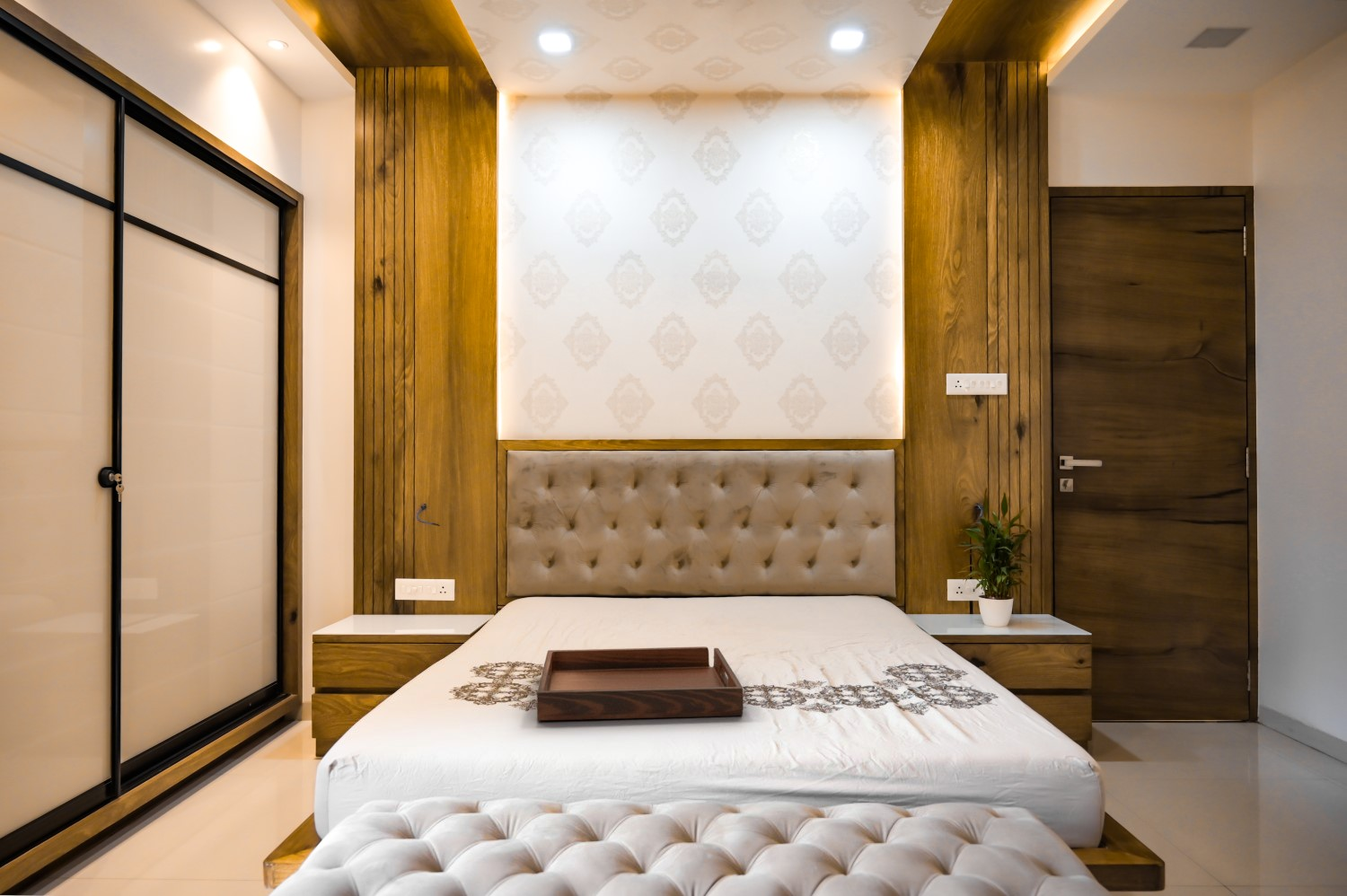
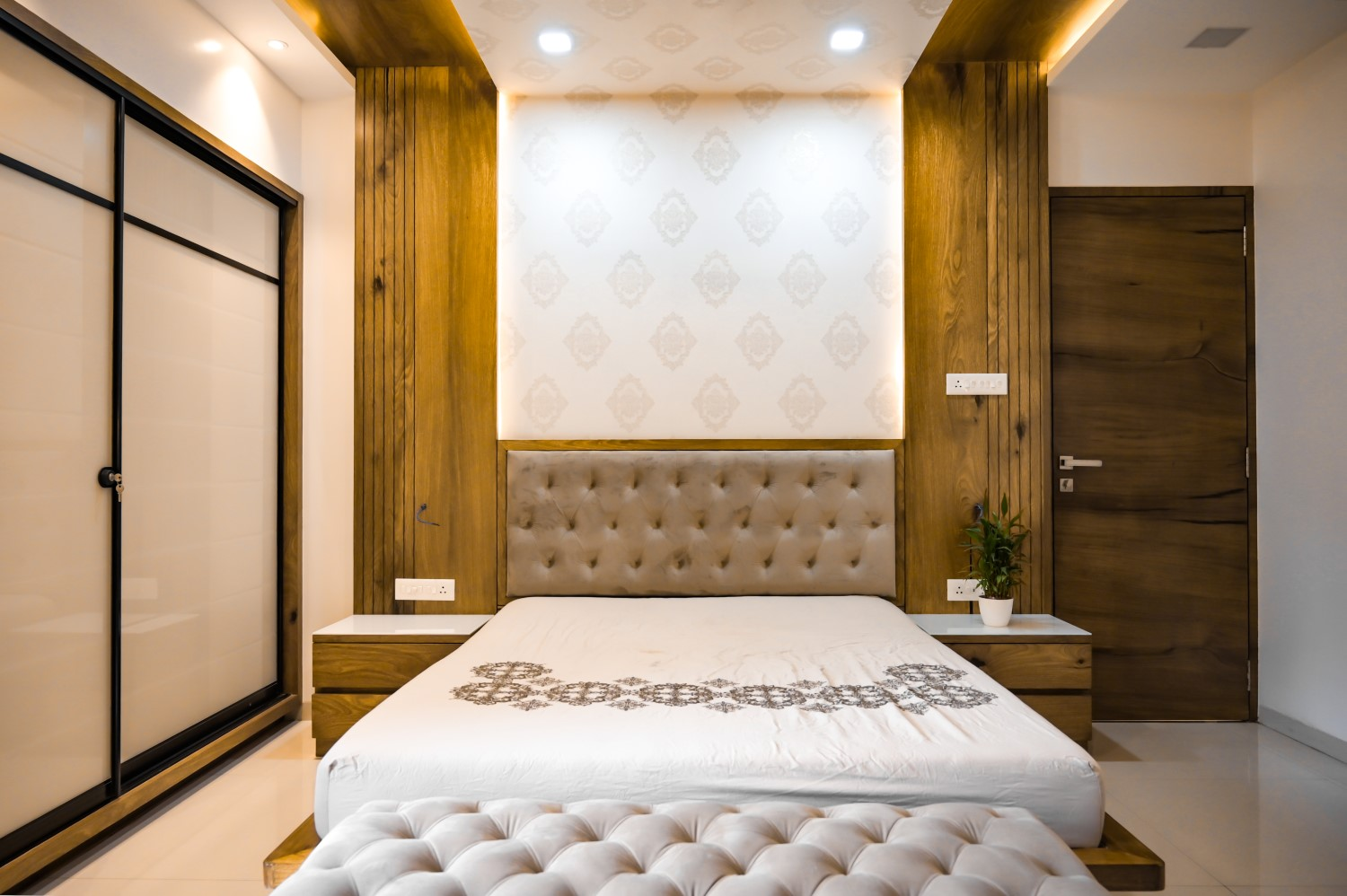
- serving tray (637, 680)
